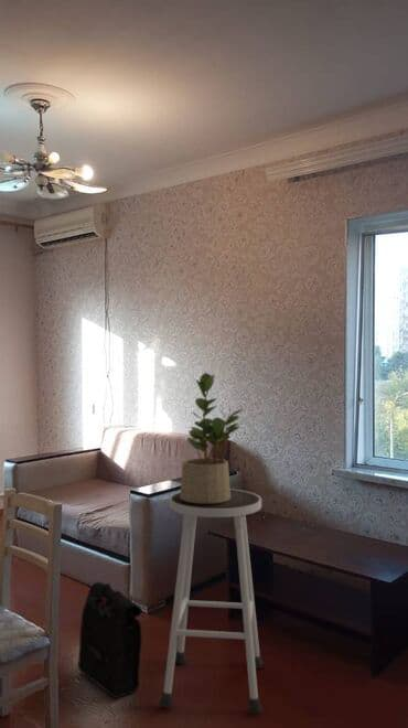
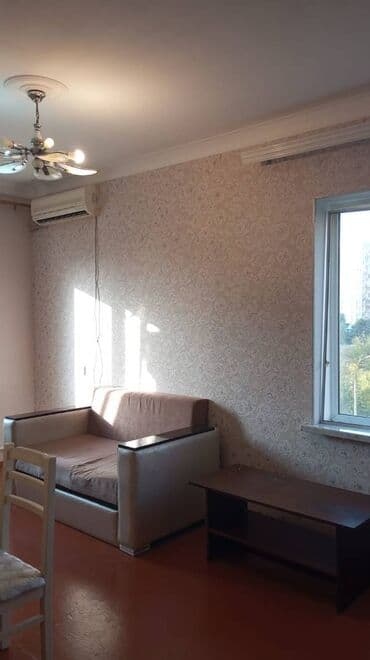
- backpack (109, 632)
- potted plant (211, 435)
- stool (214, 601)
